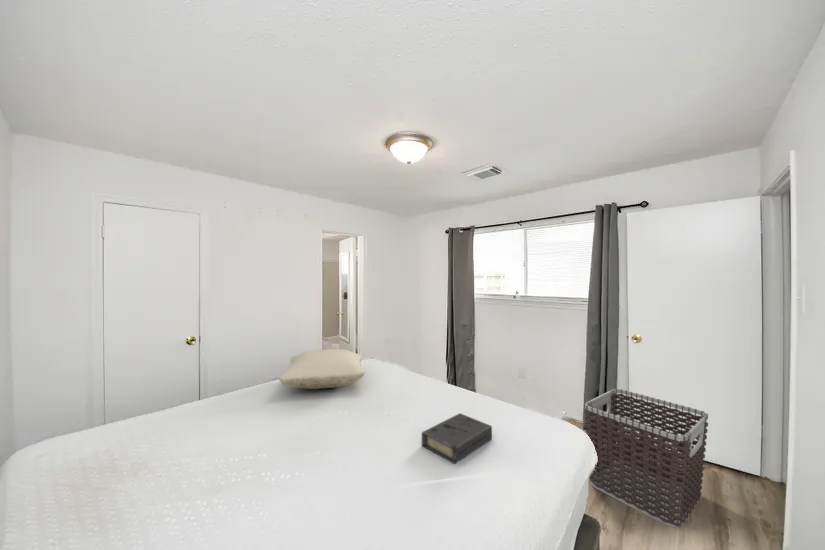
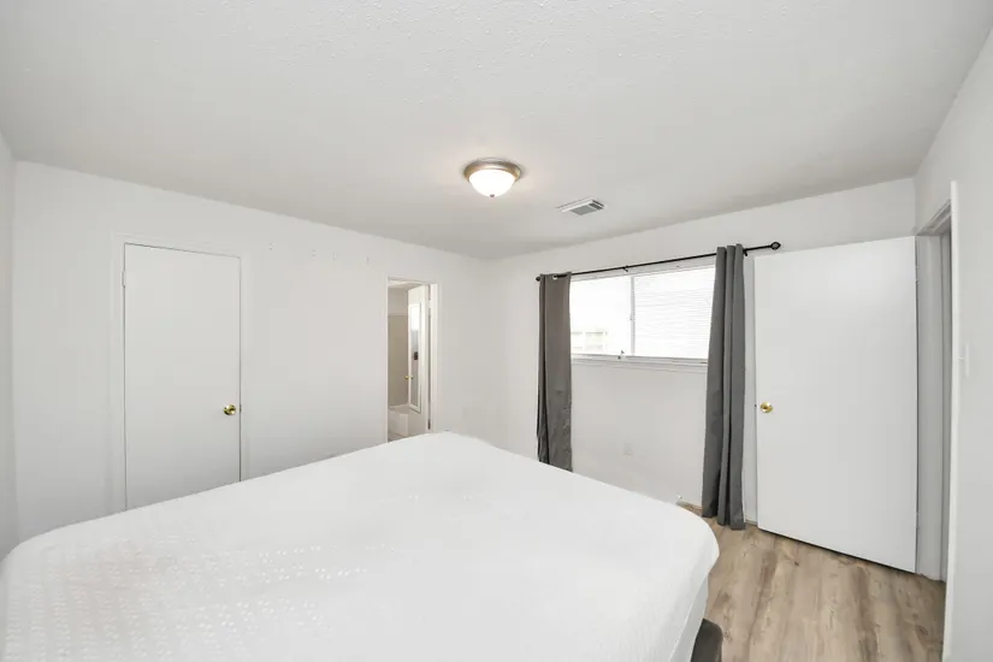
- book (457, 435)
- pillow (324, 369)
- clothes hamper (643, 449)
